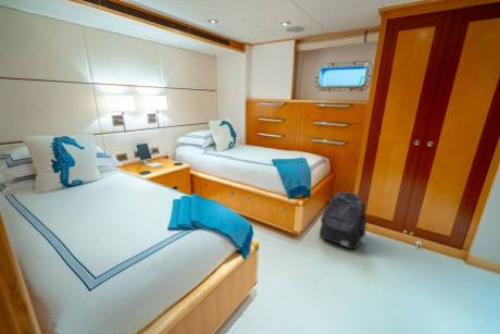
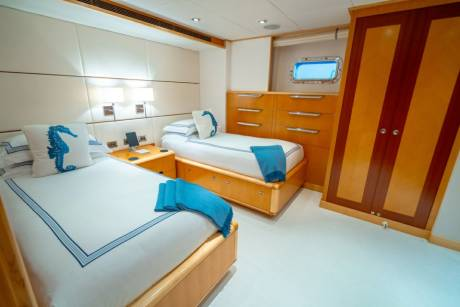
- backpack (343, 217)
